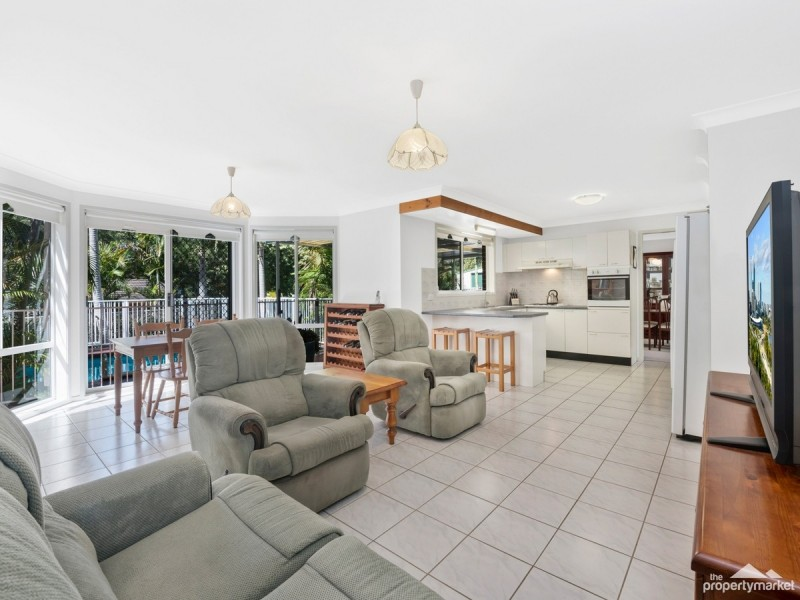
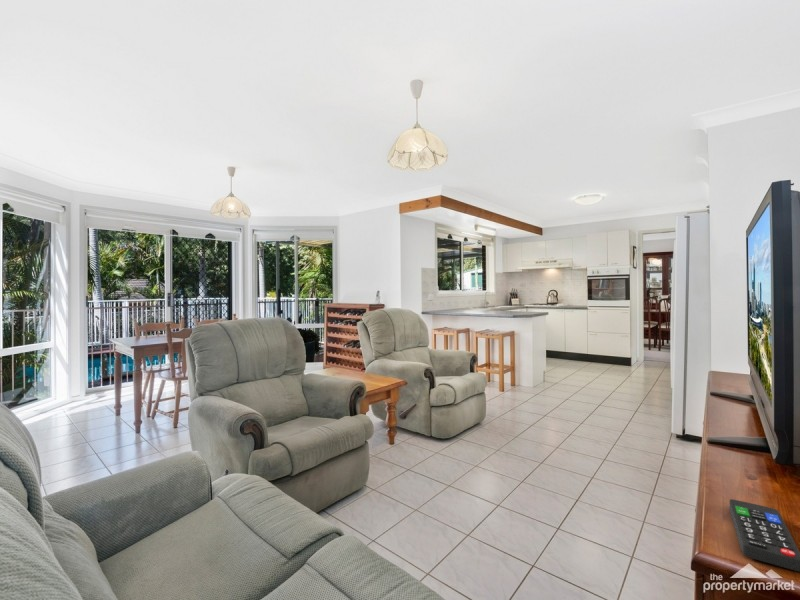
+ remote control (761, 529)
